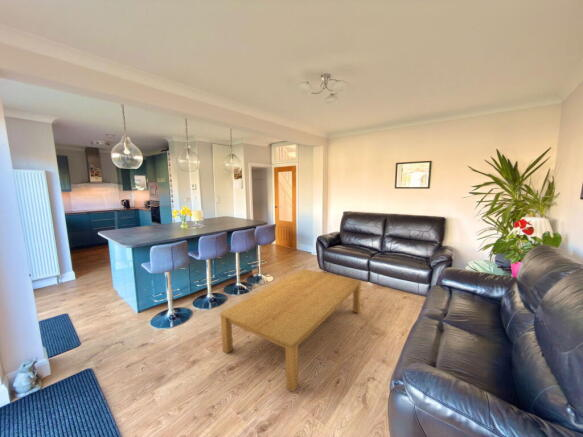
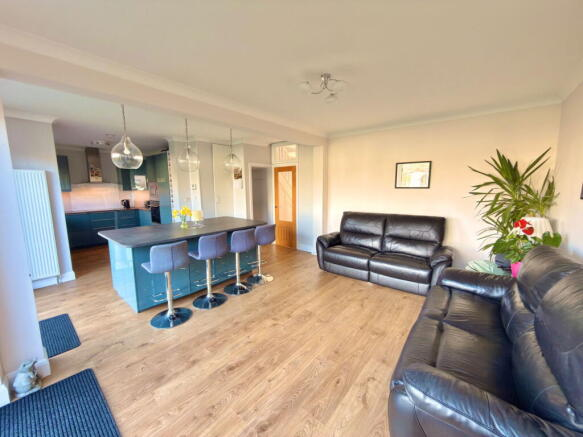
- coffee table (300, 311)
